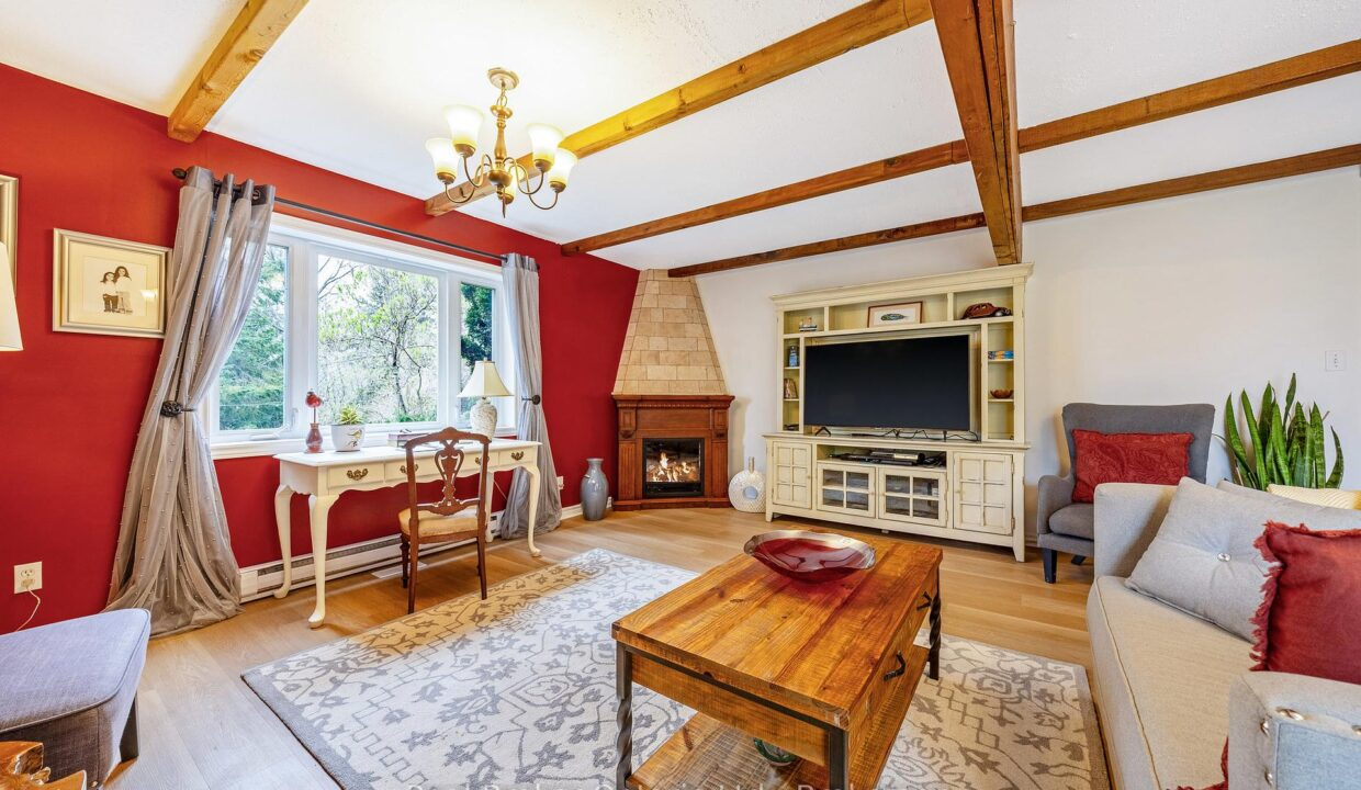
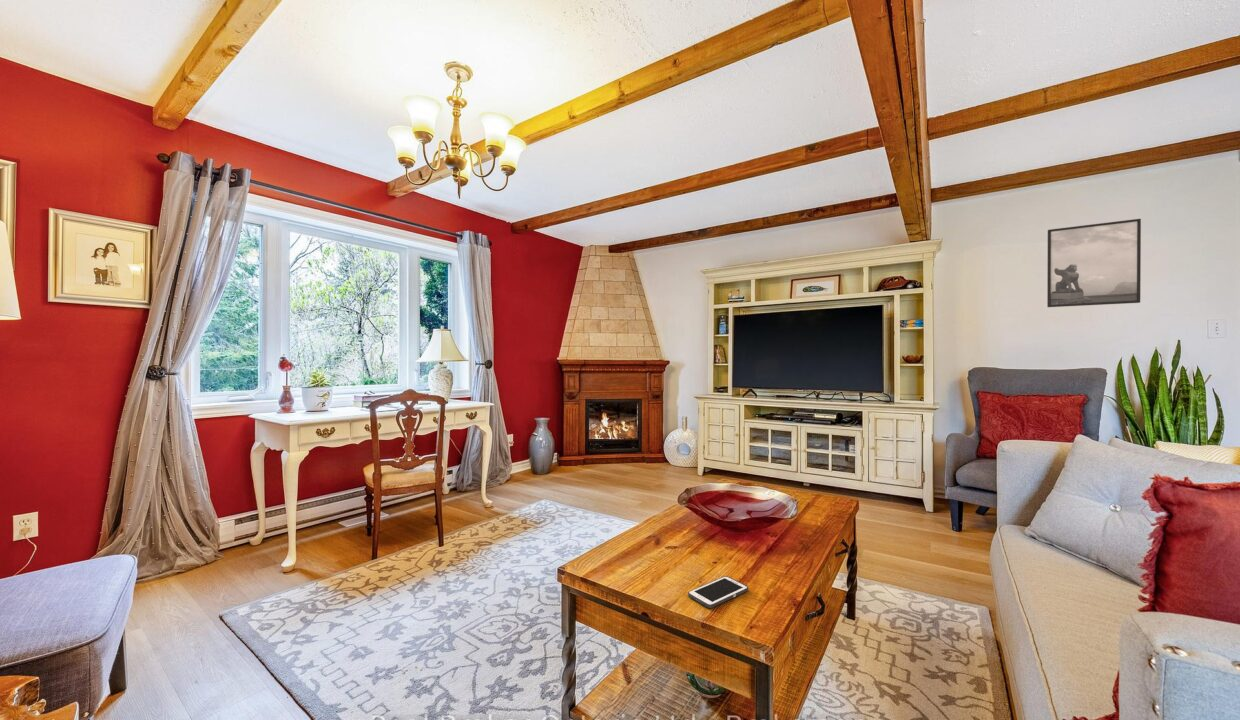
+ cell phone (718, 591)
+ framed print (1092, 264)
